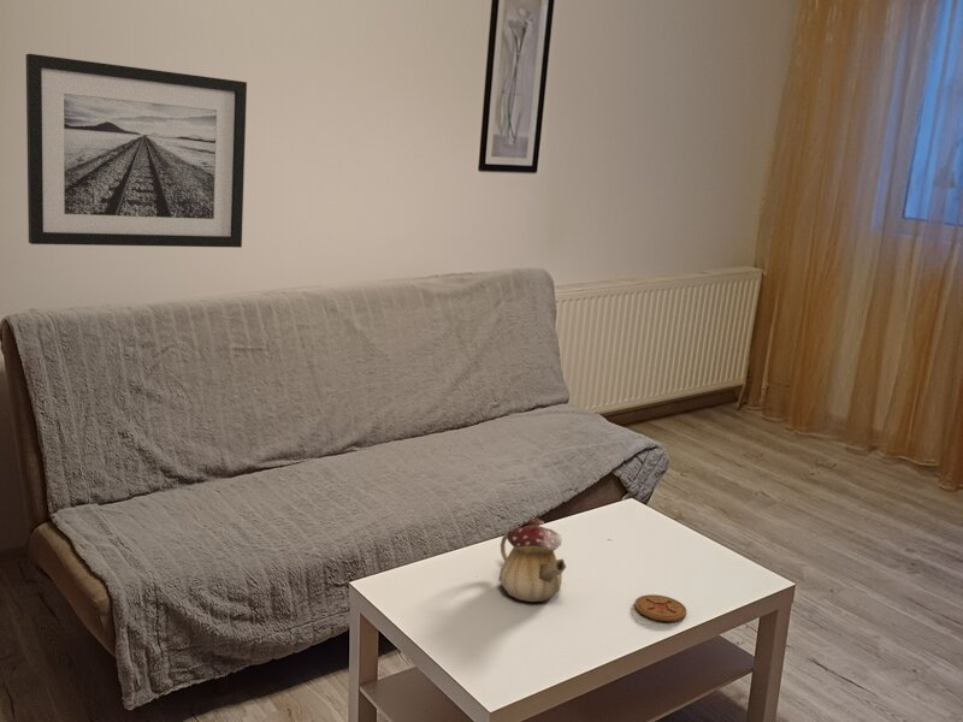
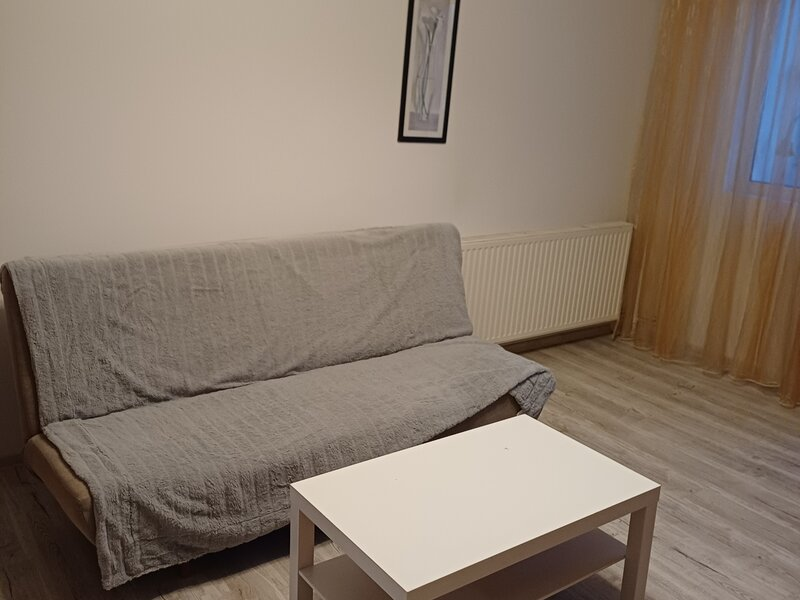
- teapot (530, 552)
- coaster (660, 606)
- wall art (142, 158)
